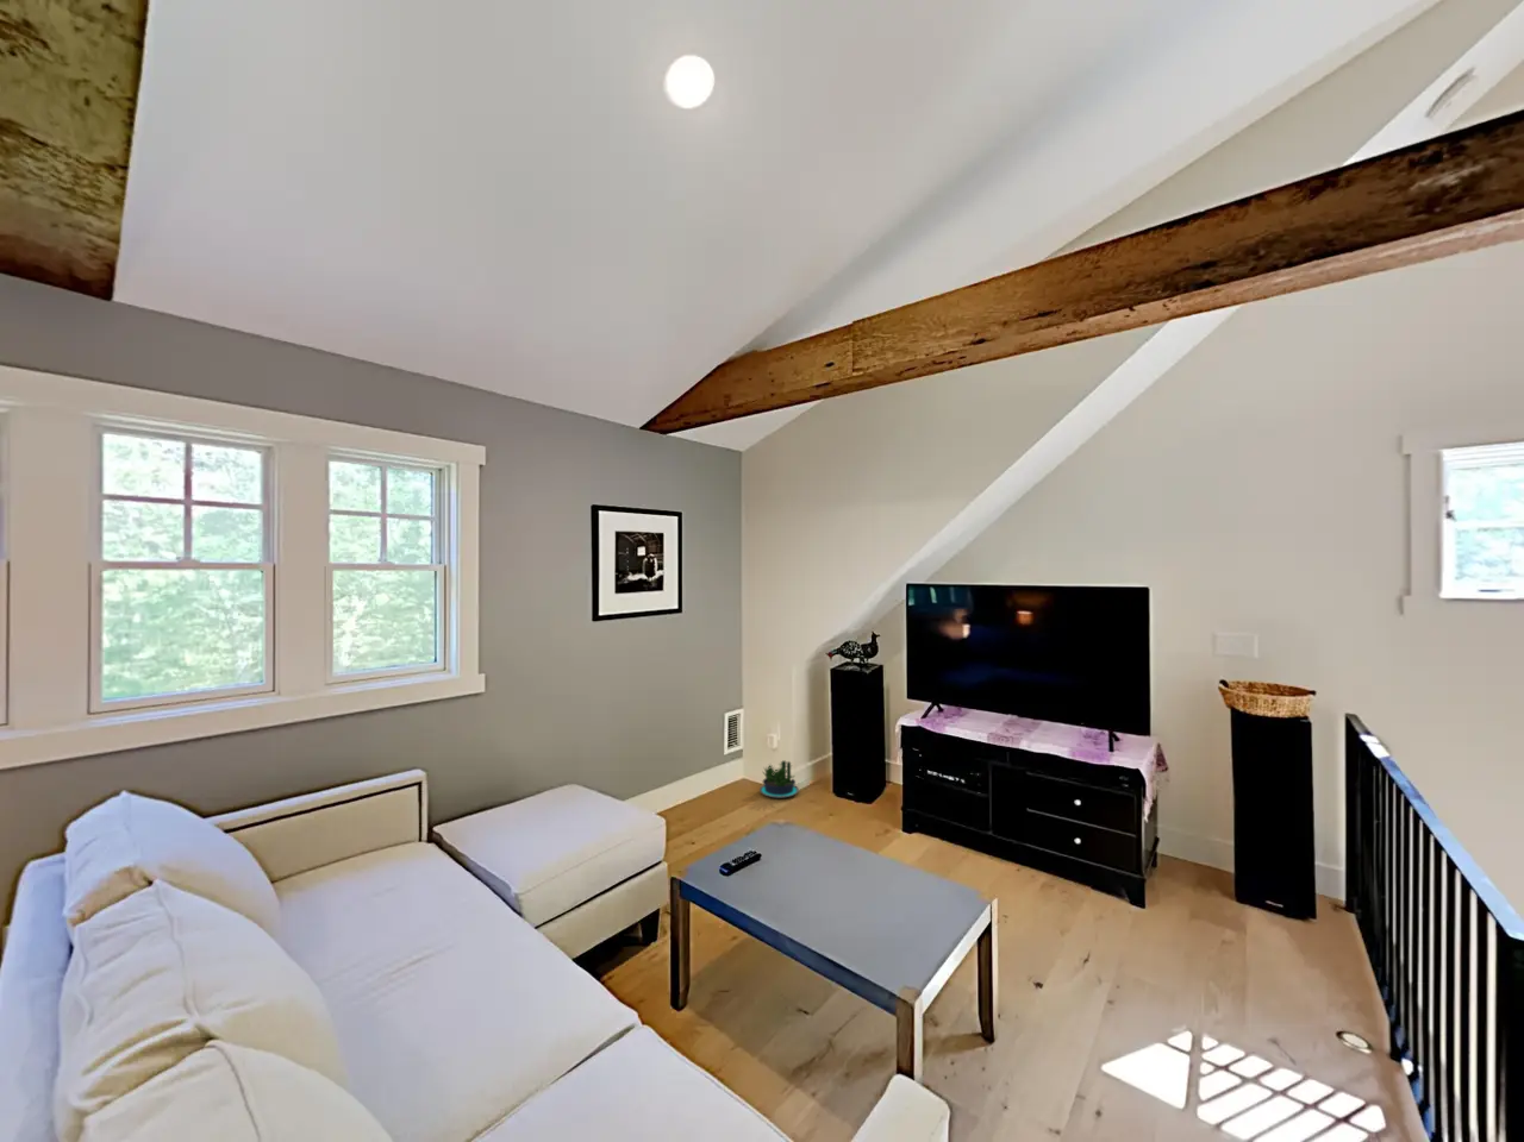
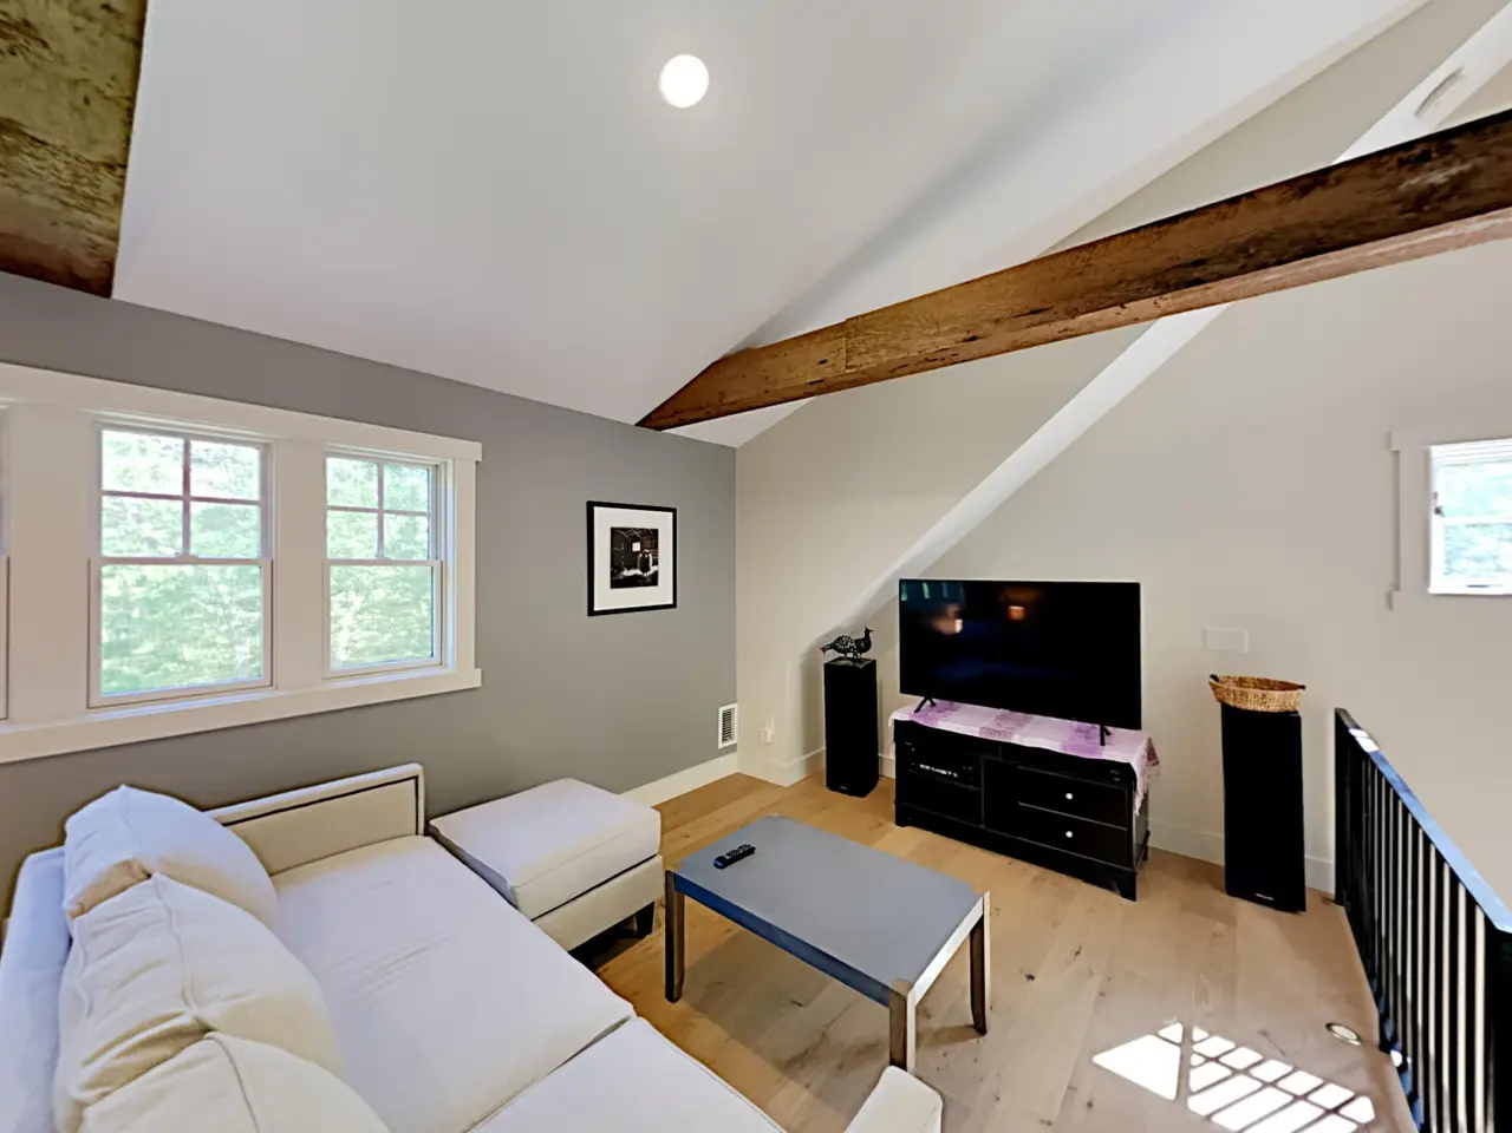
- potted plant (780, 779)
